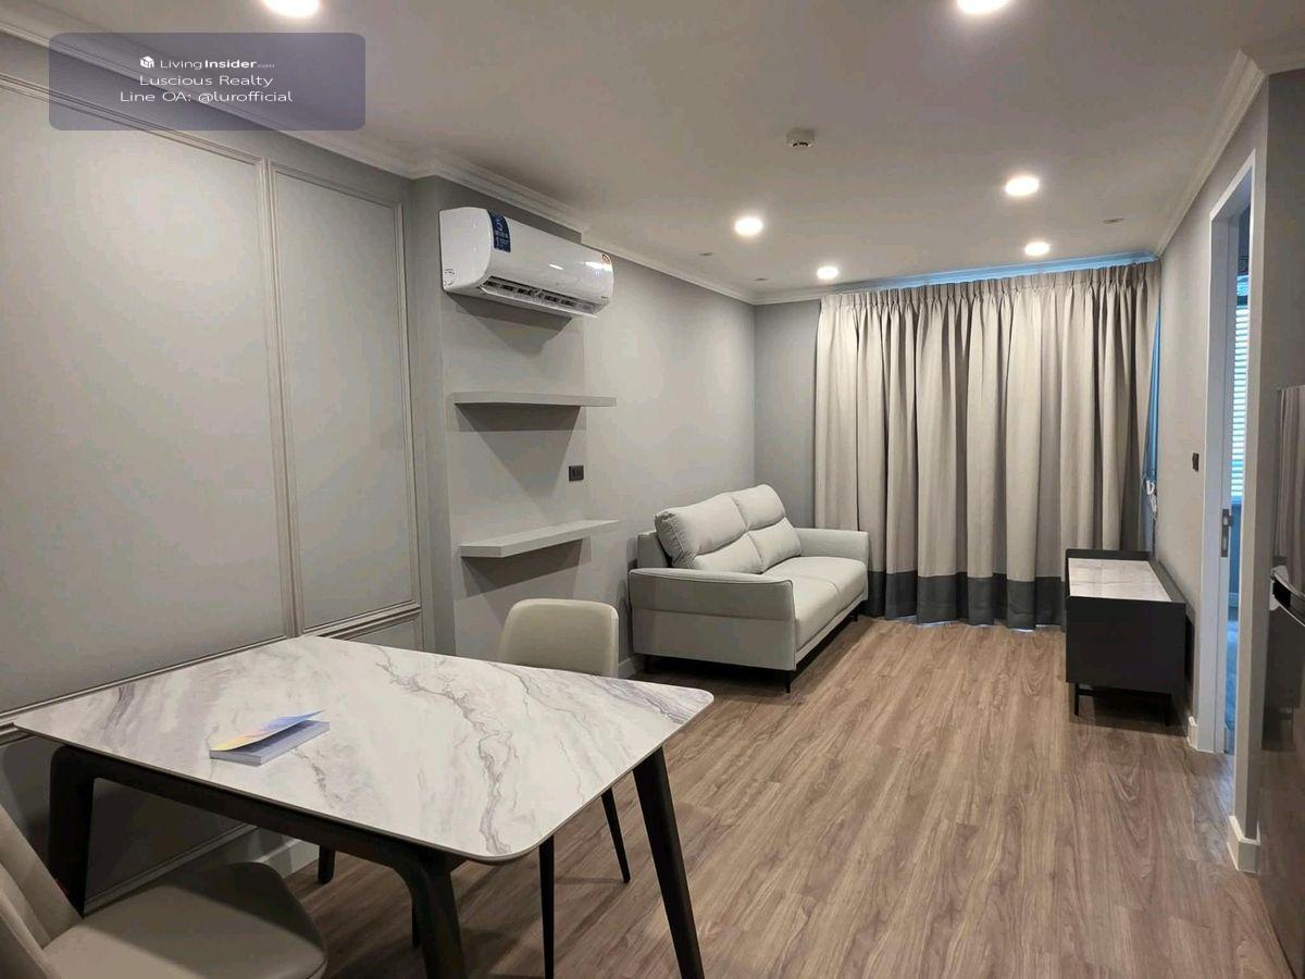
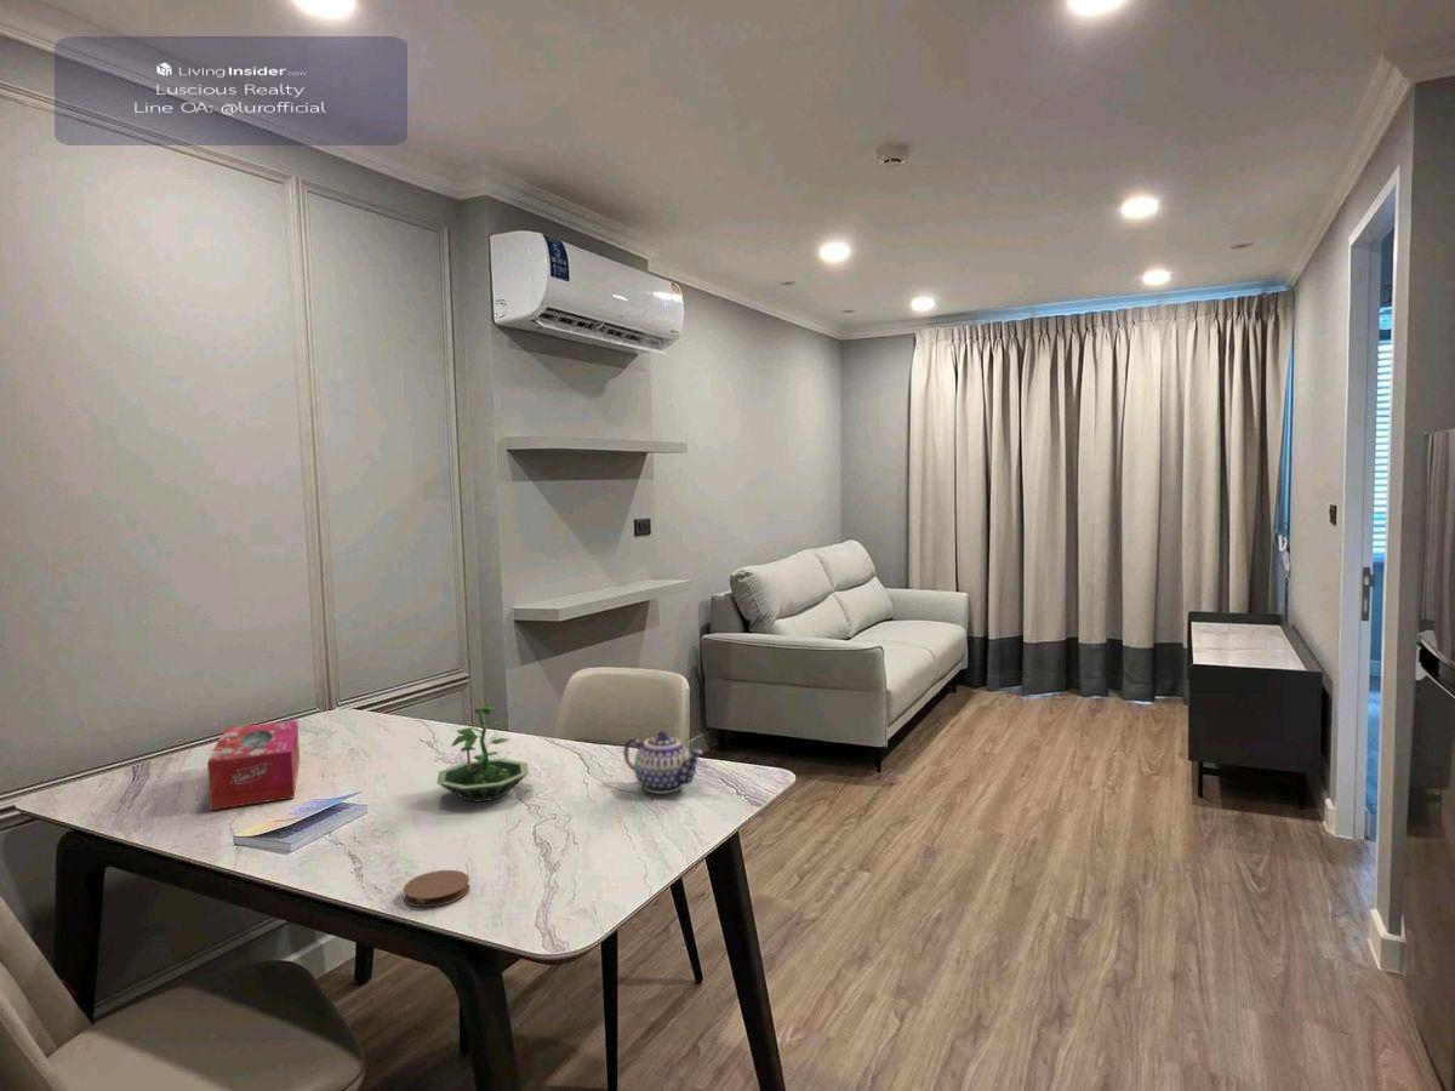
+ teapot (662, 759)
+ coaster (436, 887)
+ terrarium (481, 724)
+ tissue box (257, 761)
